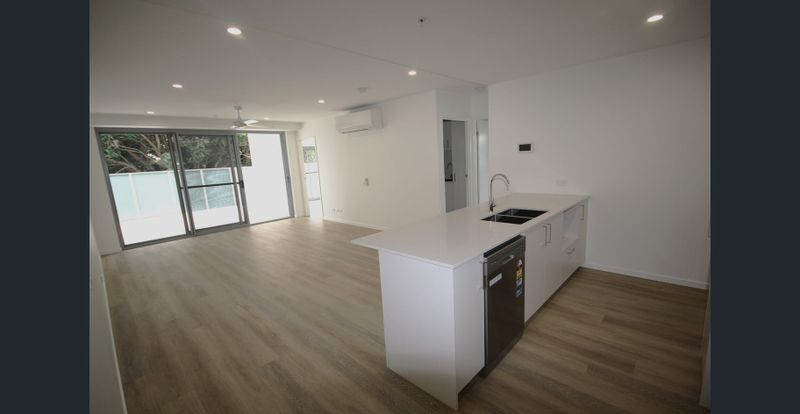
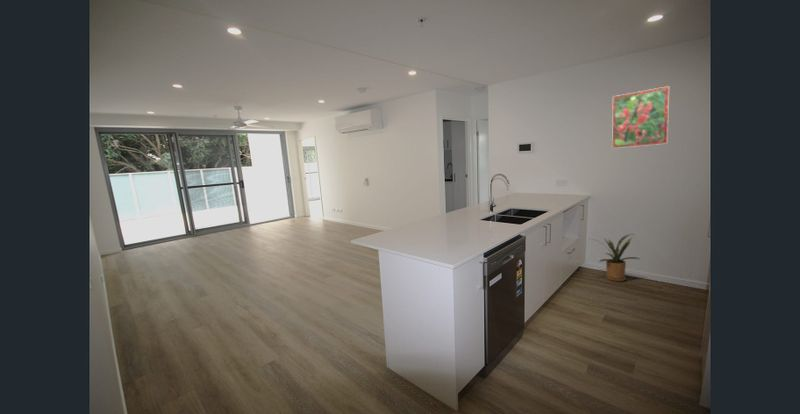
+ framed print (639, 119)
+ house plant (615, 255)
